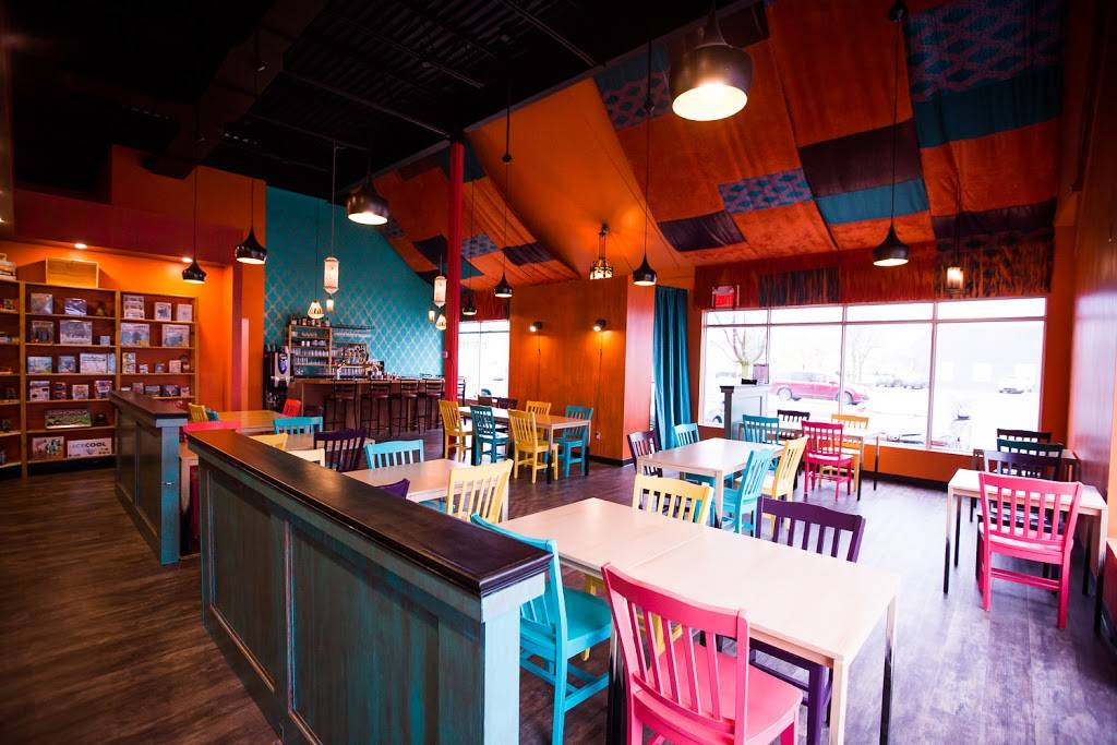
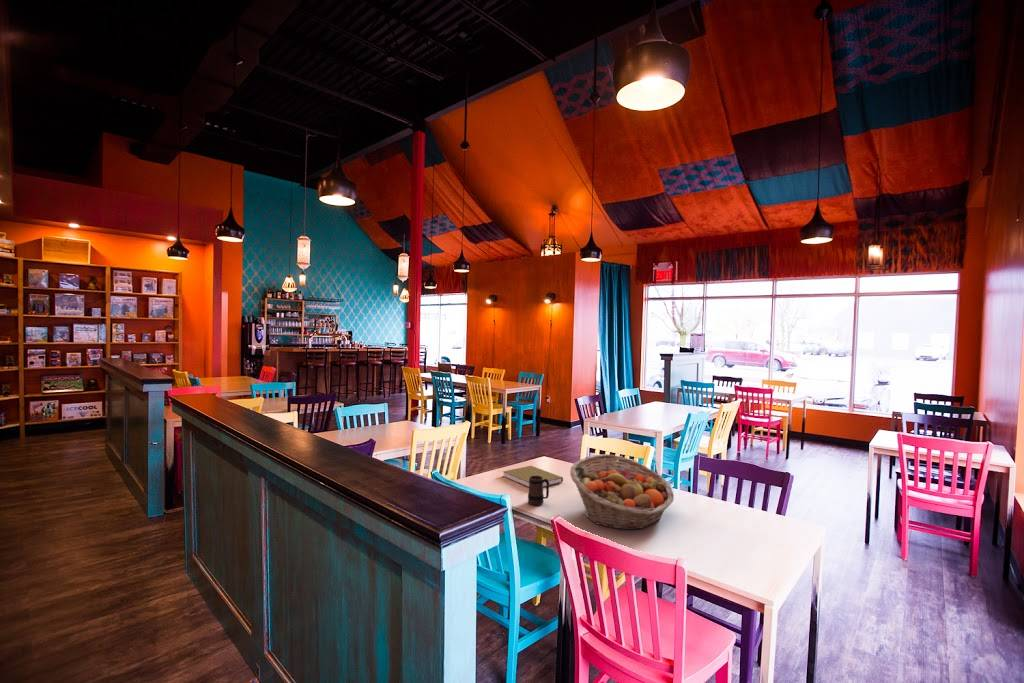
+ mug (538, 490)
+ book (532, 475)
+ fruit basket (621, 489)
